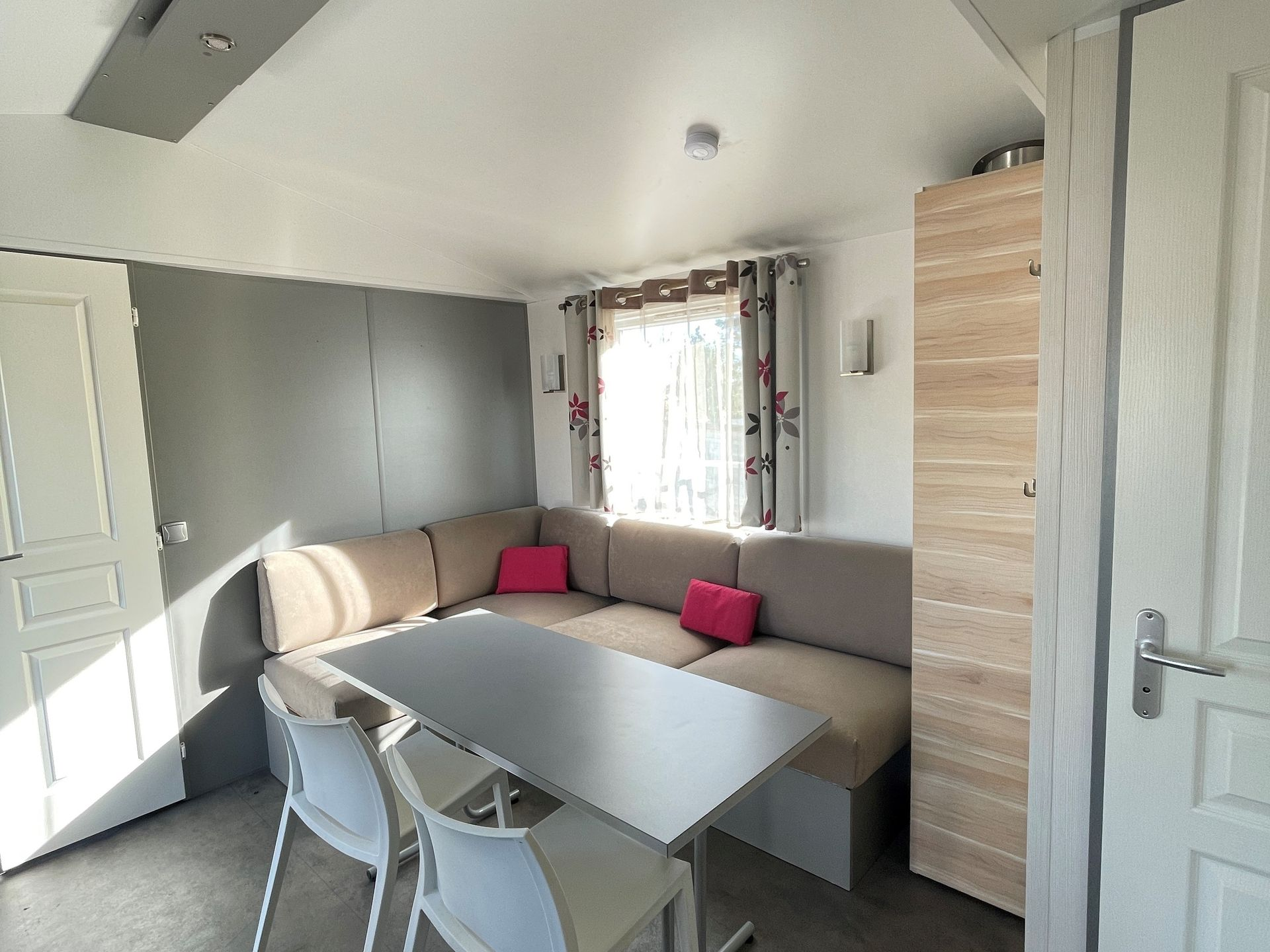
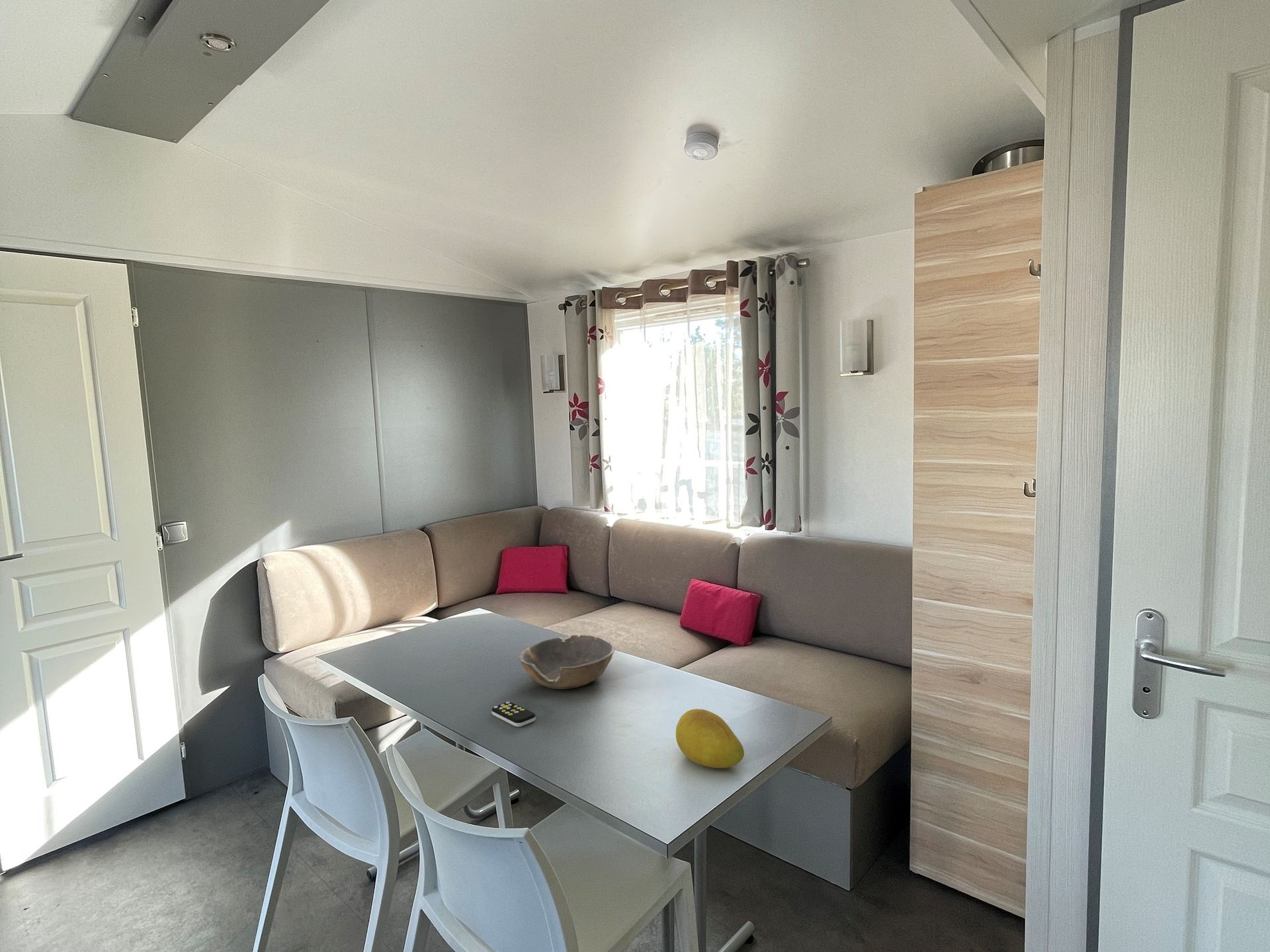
+ bowl (568, 664)
+ fruit (709, 738)
+ remote control (513, 713)
